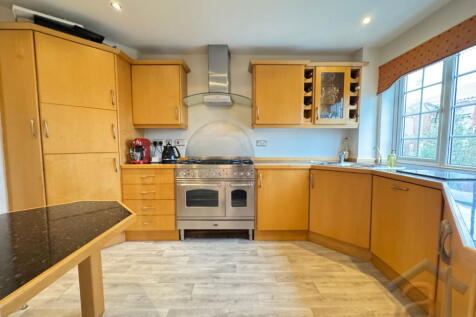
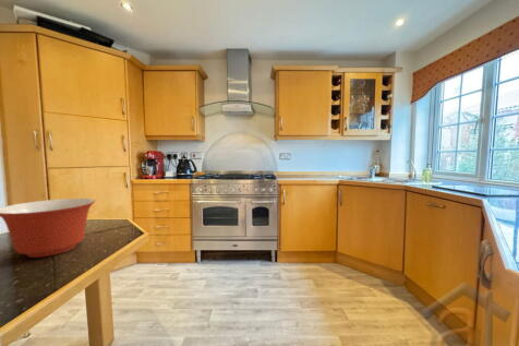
+ mixing bowl (51, 227)
